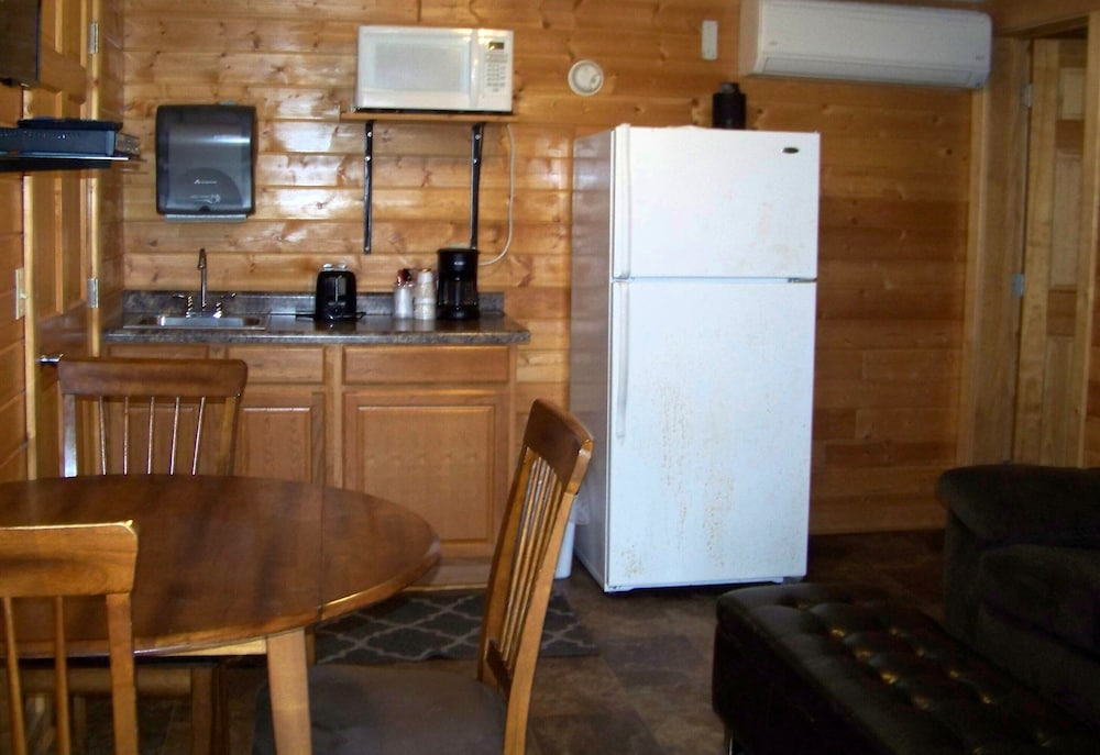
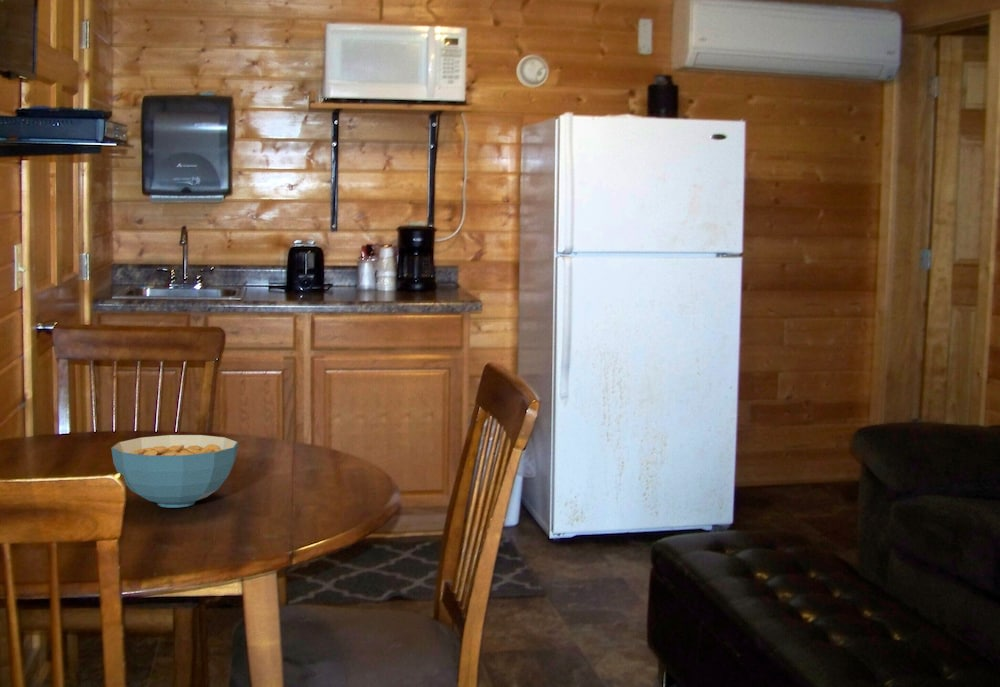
+ cereal bowl (176, 474)
